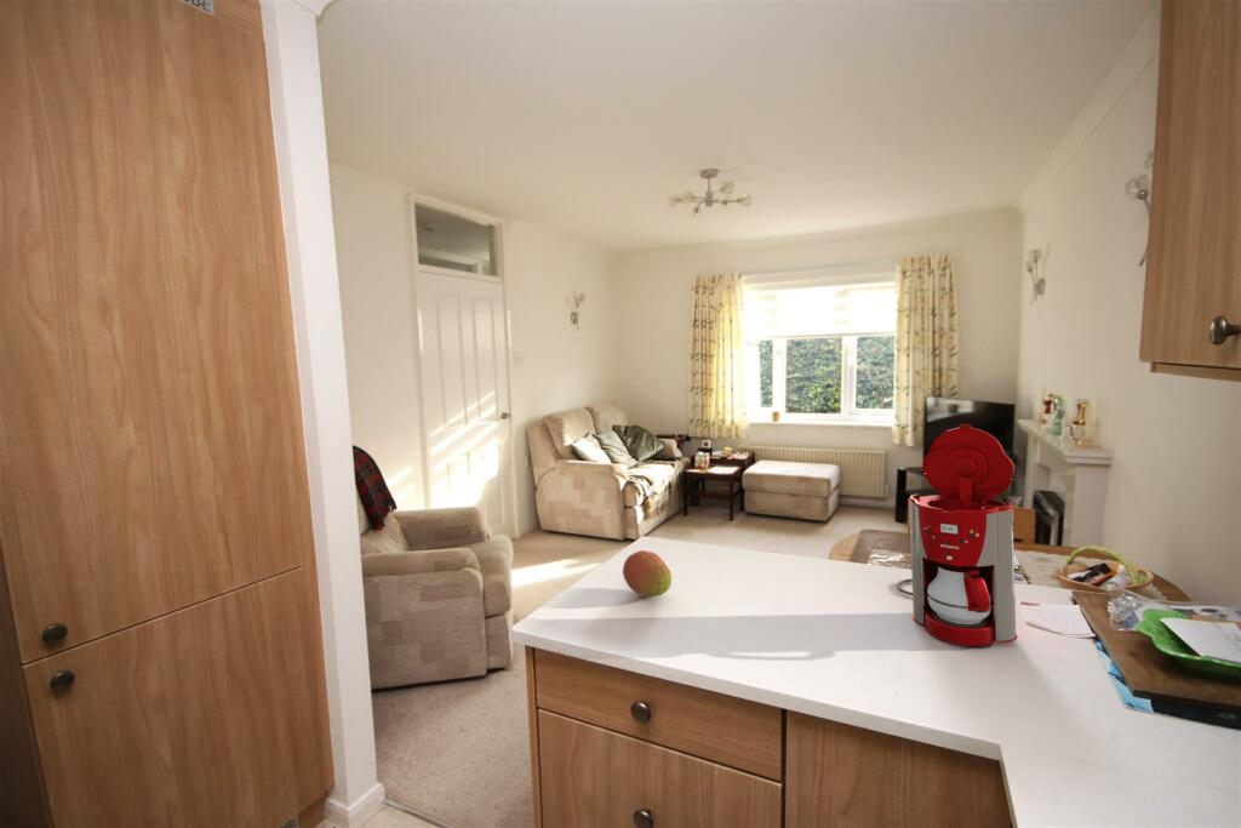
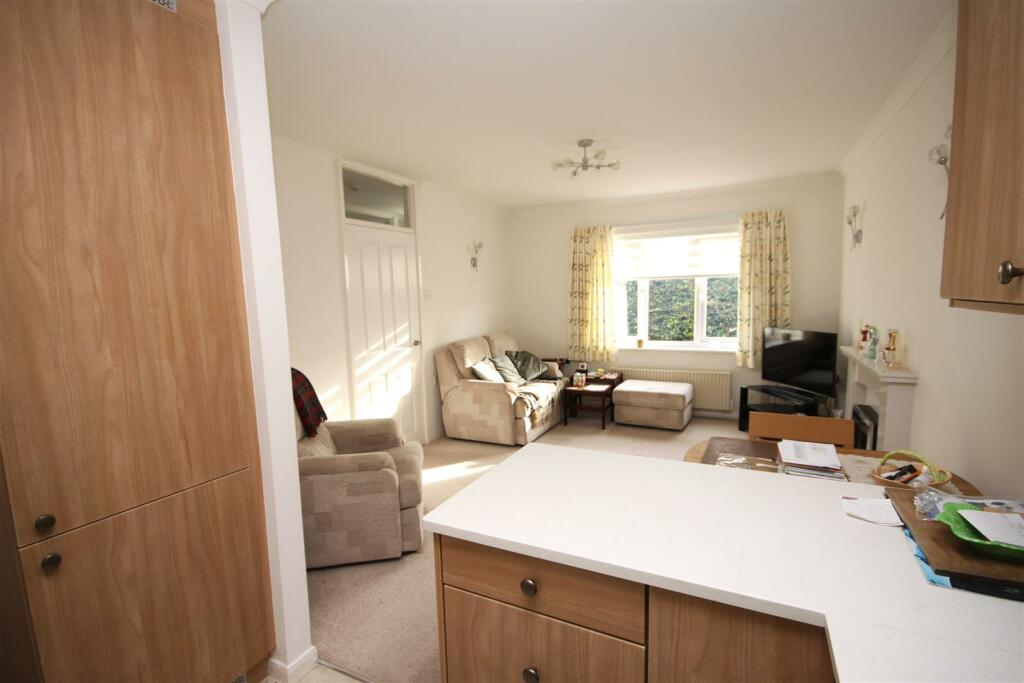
- coffee maker (954, 516)
- fruit (646, 573)
